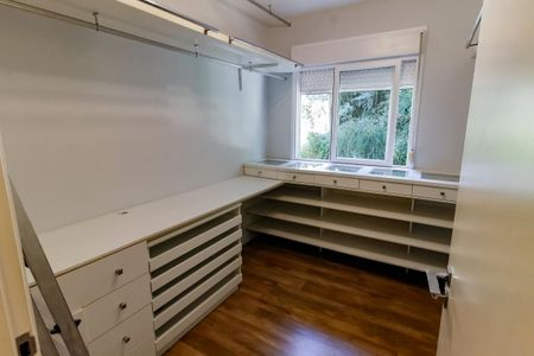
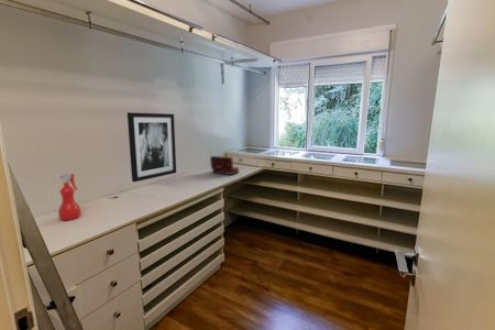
+ wall art (154, 145)
+ wooden box (224, 164)
+ spray bottle (69, 196)
